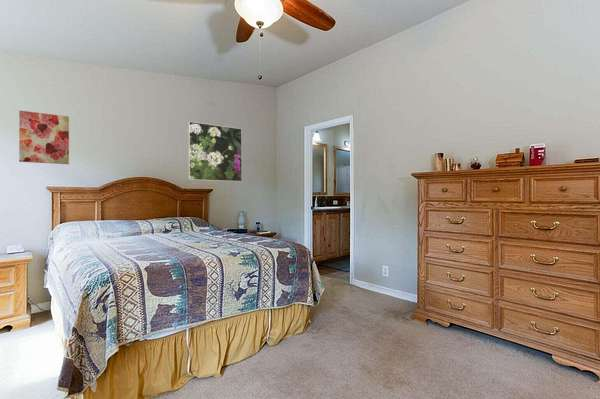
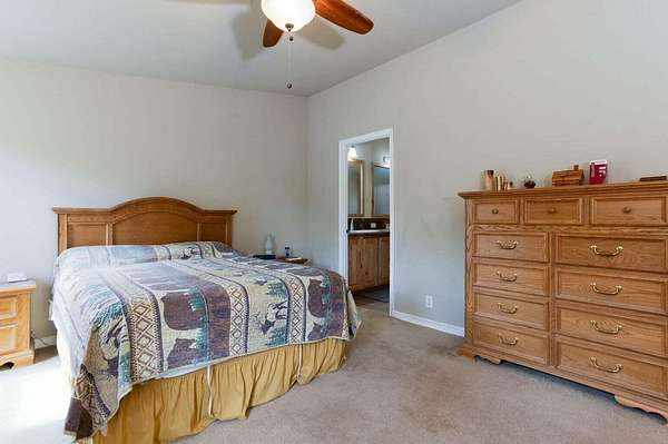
- wall art (44, 138)
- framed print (216, 153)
